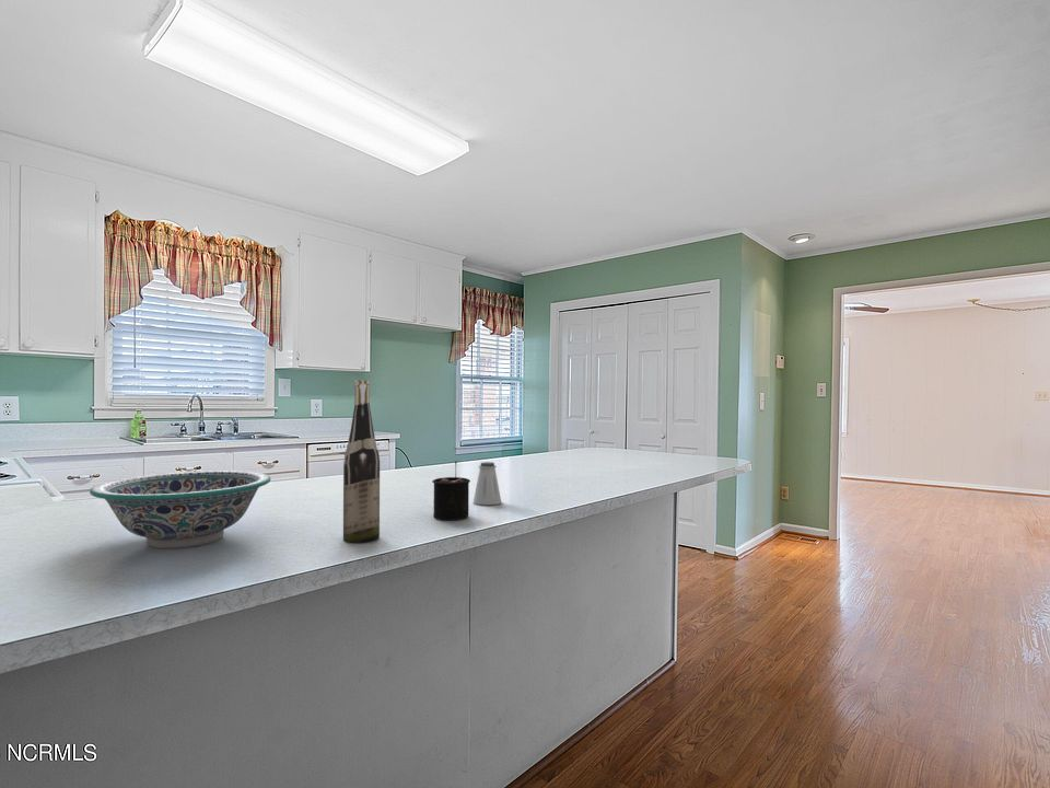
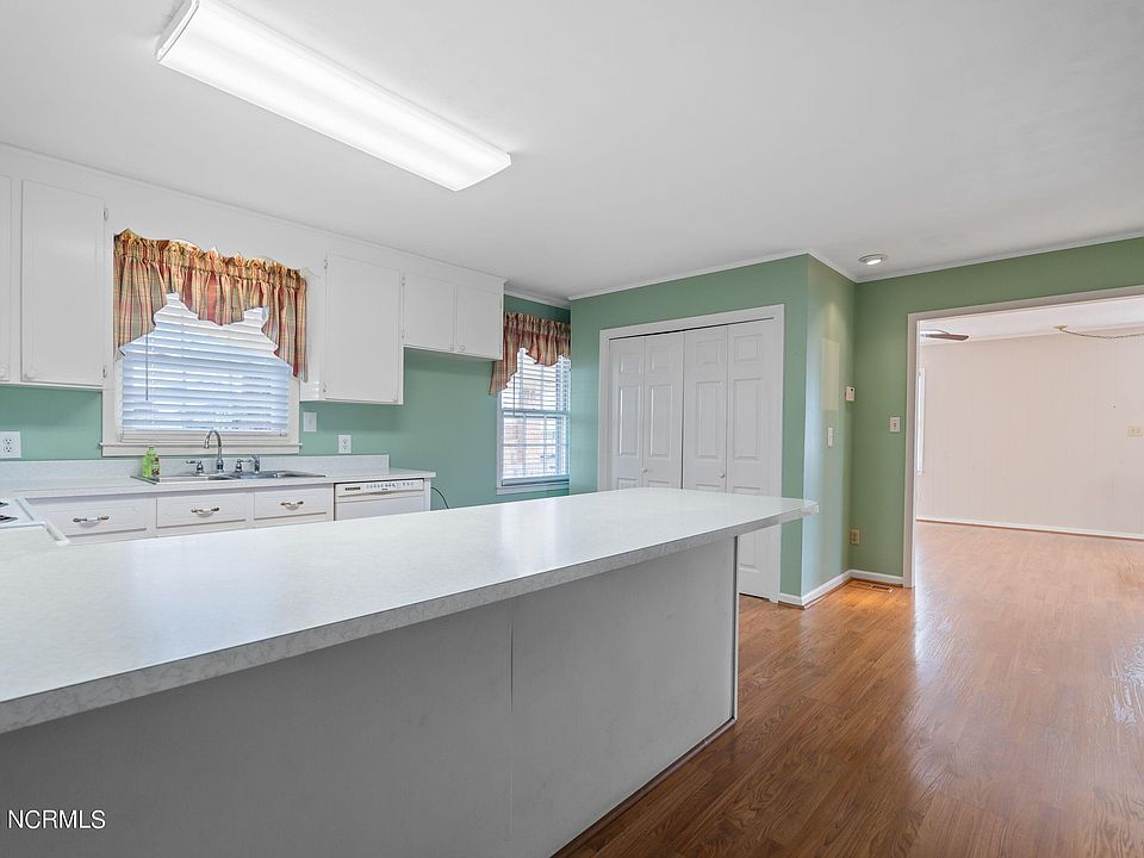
- wine bottle (361, 459)
- decorative bowl (186, 510)
- candle (451, 489)
- saltshaker (487, 482)
